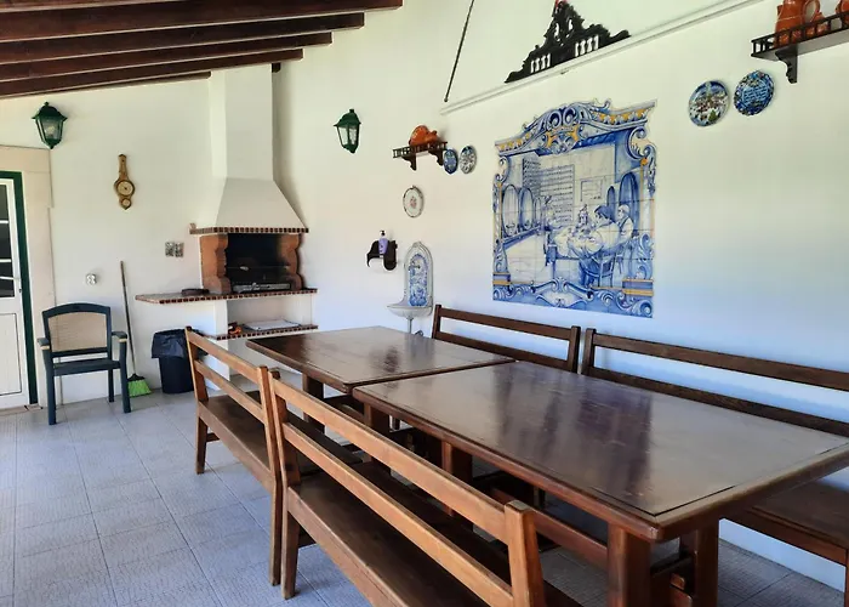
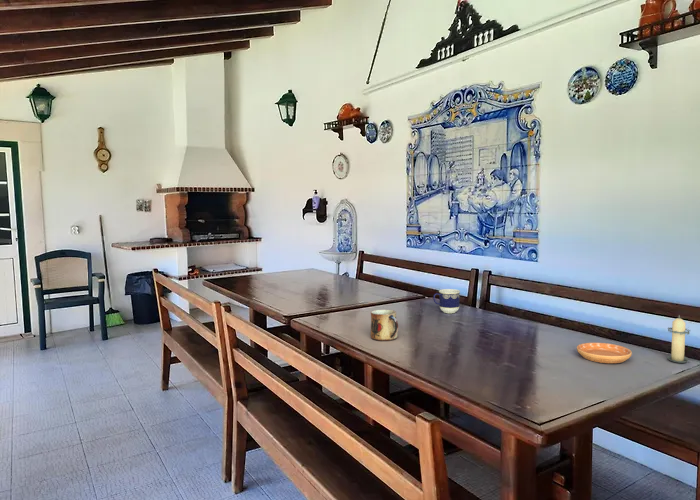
+ saucer (603, 353)
+ candle (678, 338)
+ mug (385, 324)
+ cup (446, 301)
